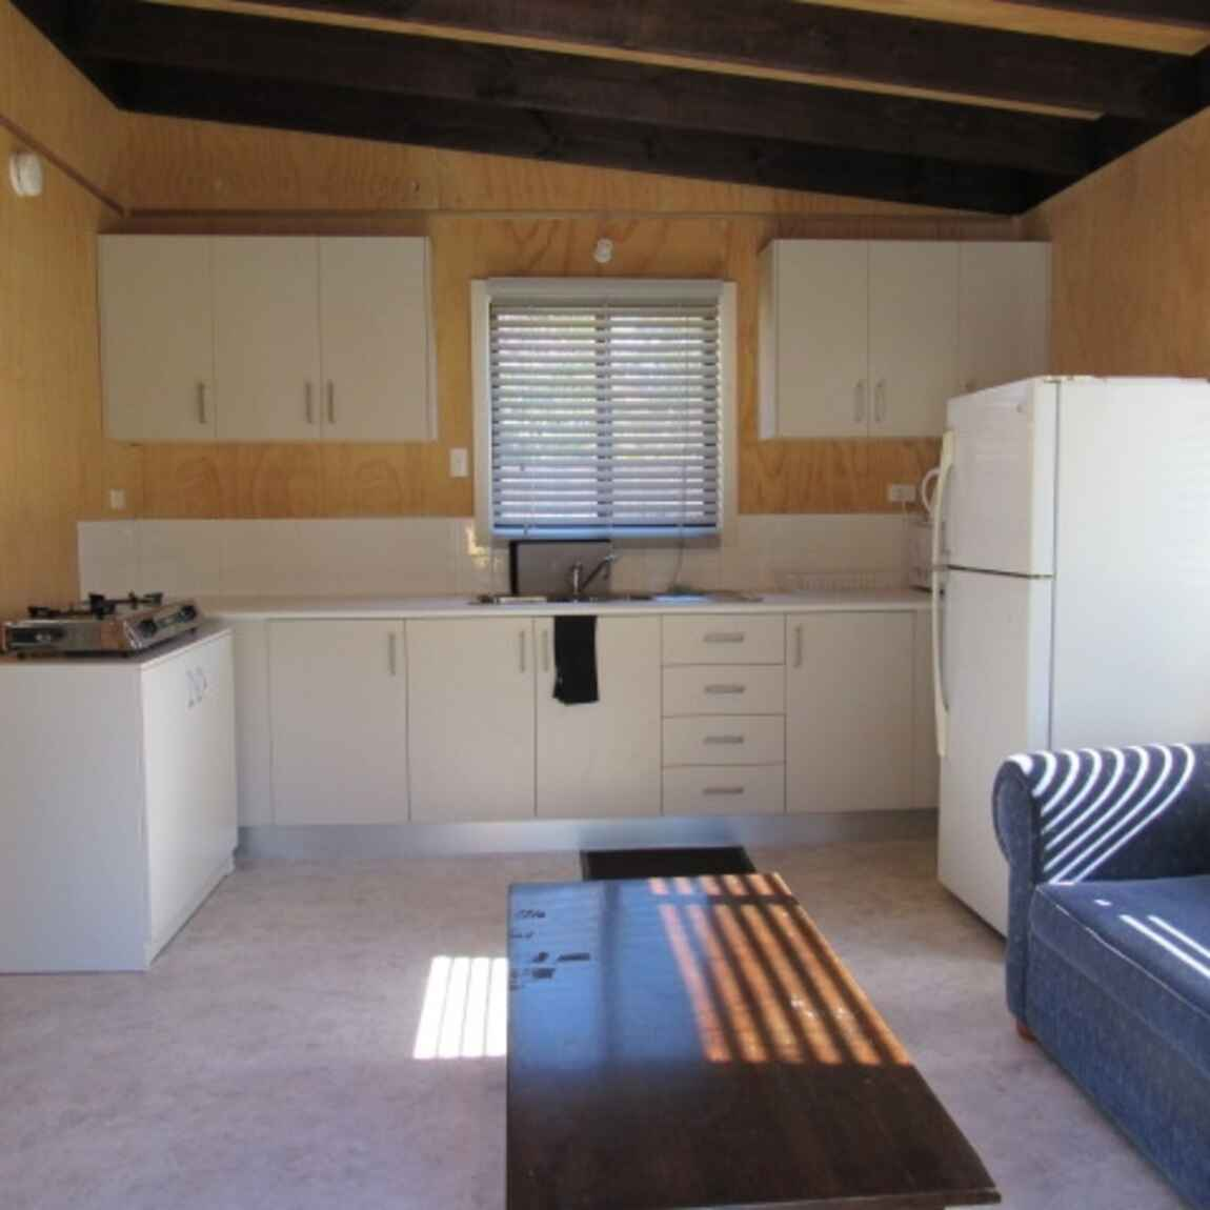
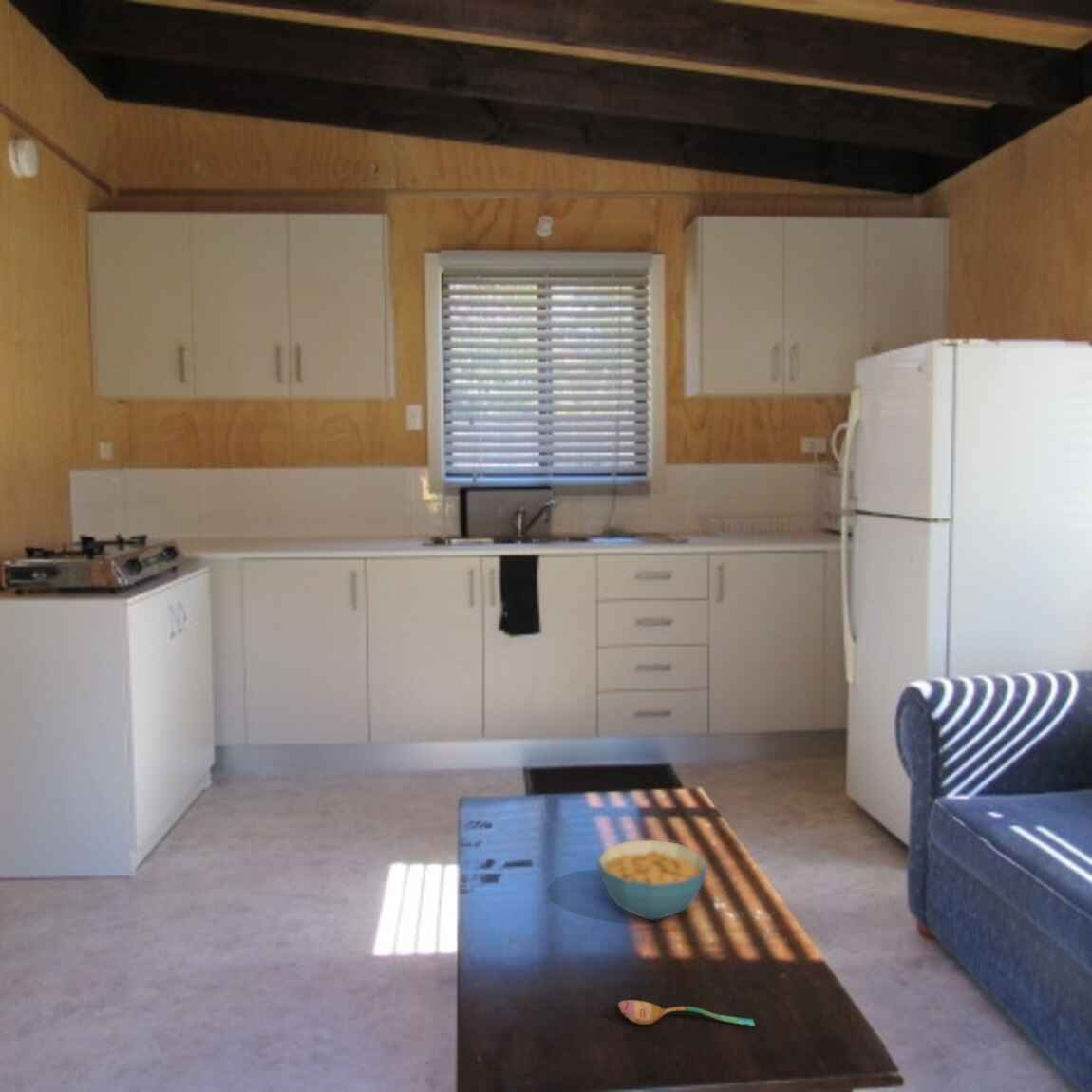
+ cereal bowl (651, 886)
+ soupspoon (686, 1009)
